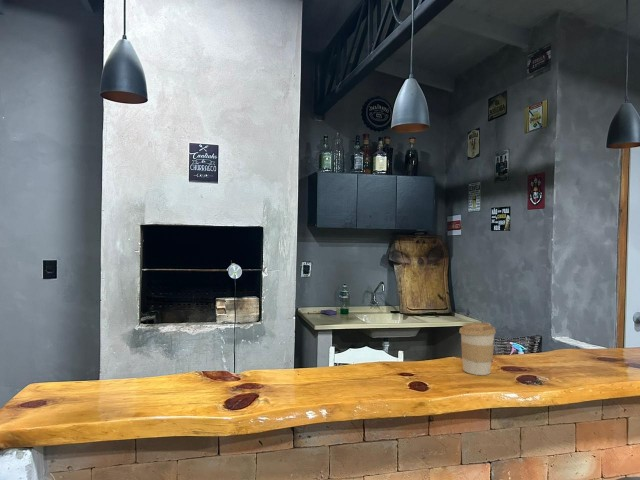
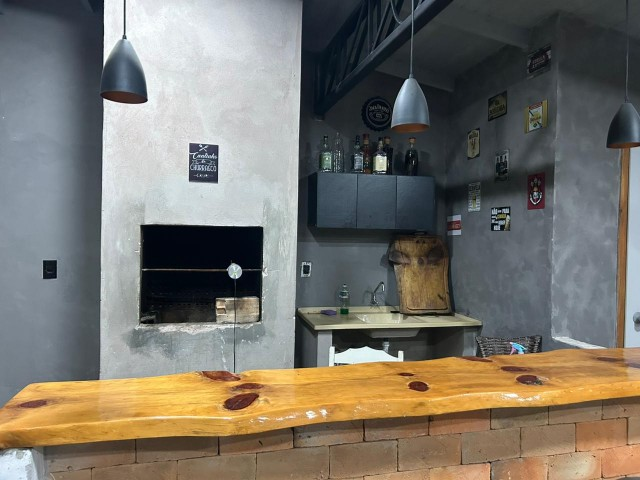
- coffee cup (476, 347)
